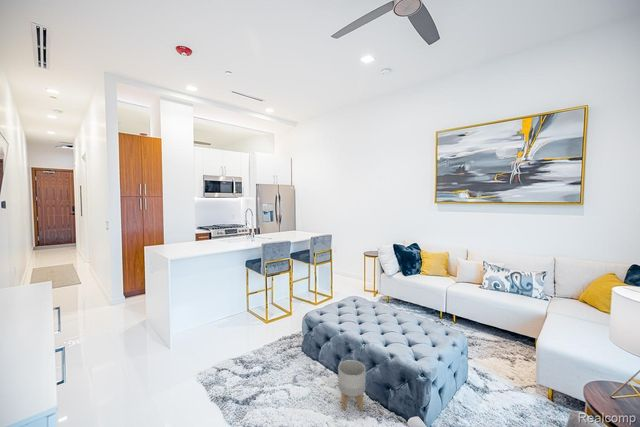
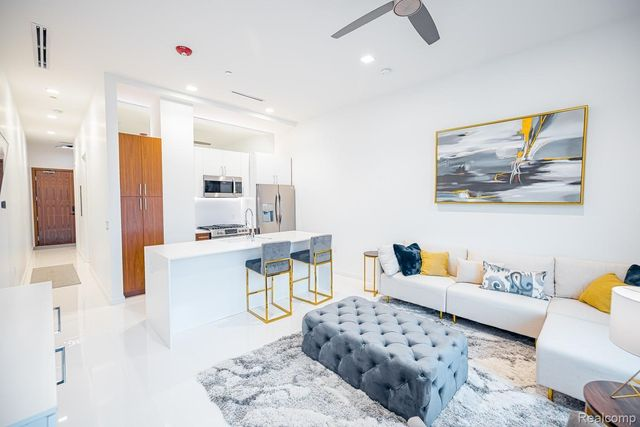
- planter (351, 385)
